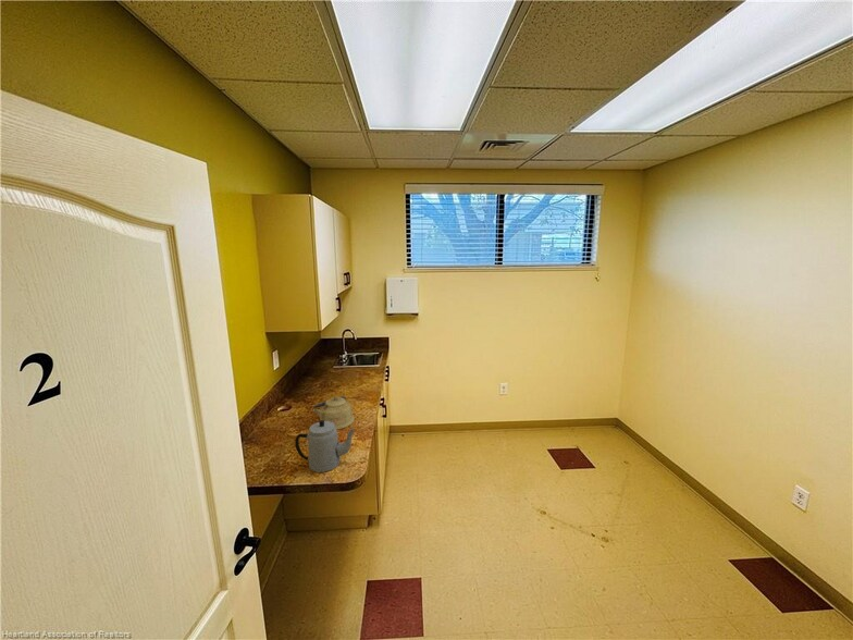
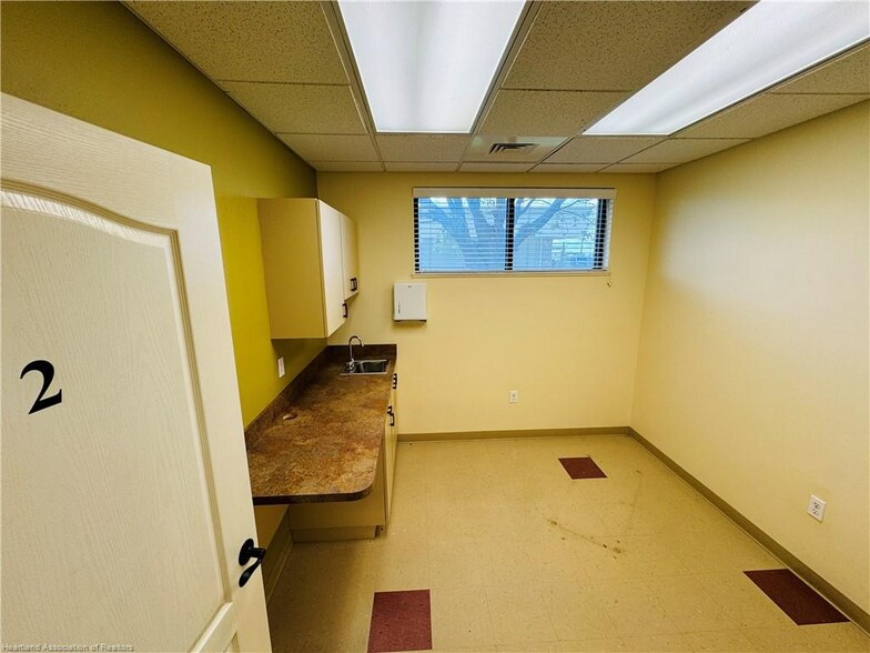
- kettle (332, 409)
- teapot (325, 442)
